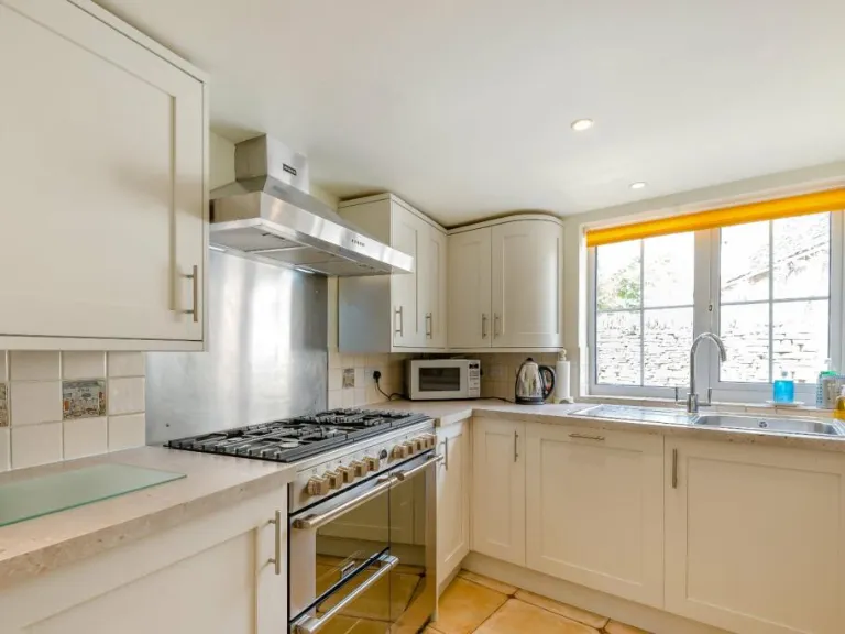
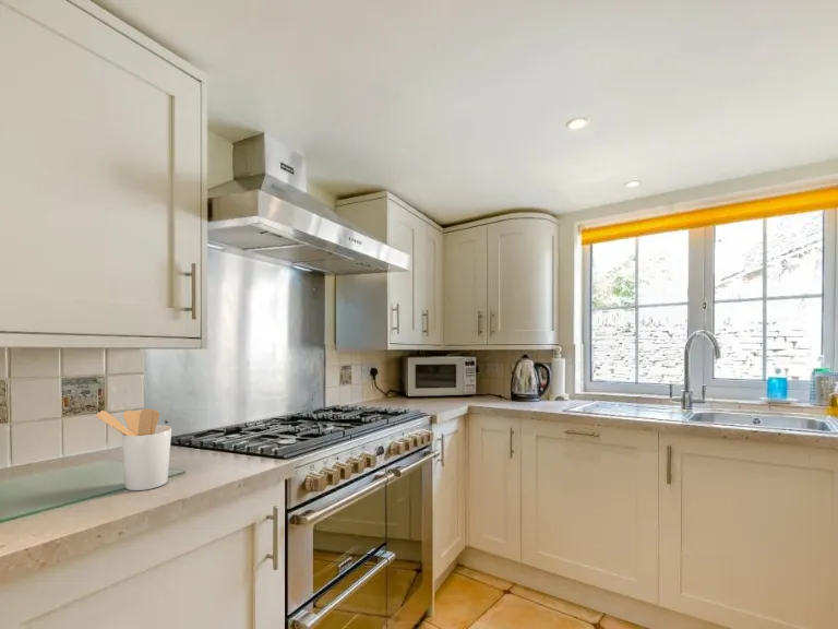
+ utensil holder (133, 446)
